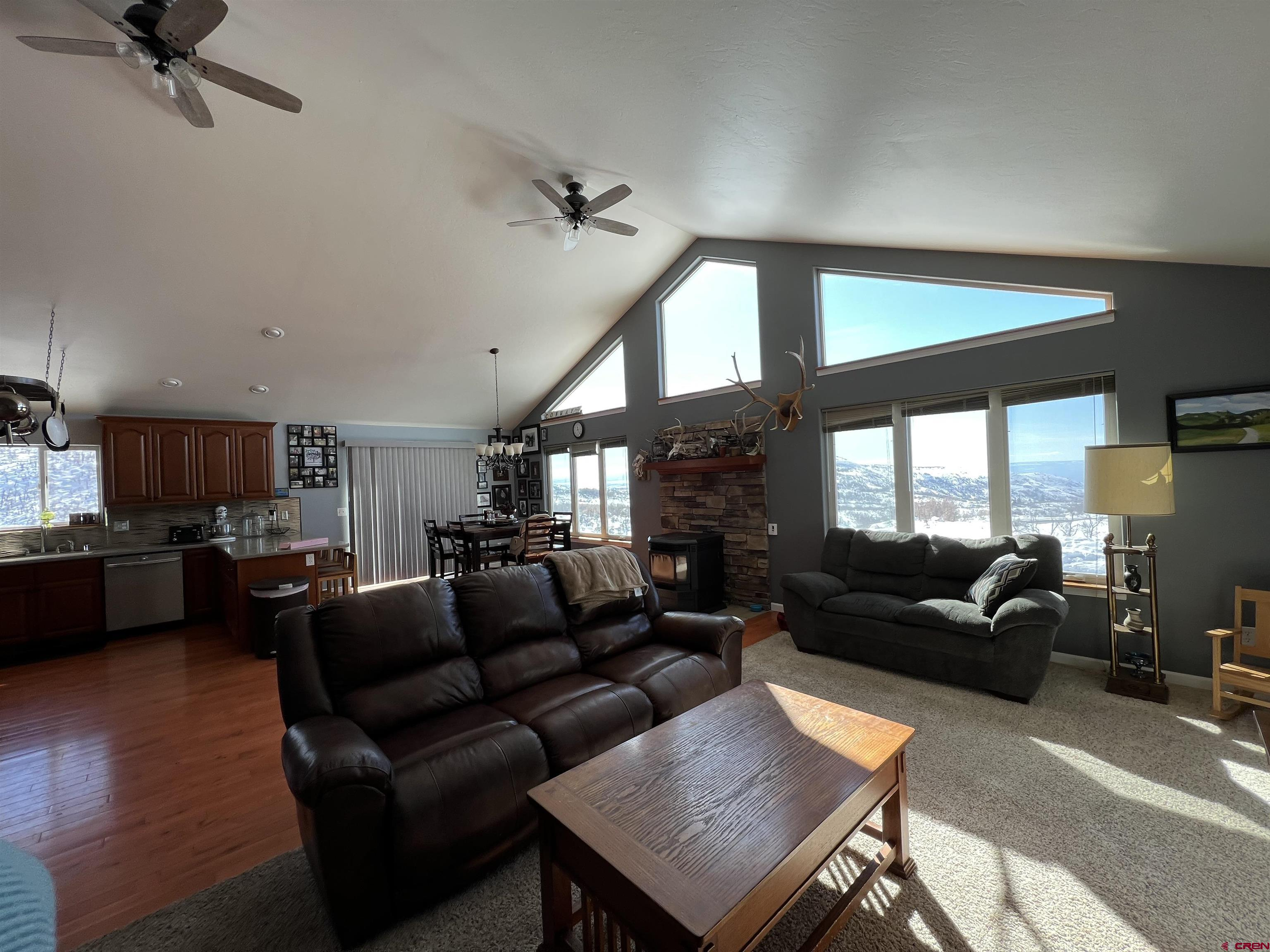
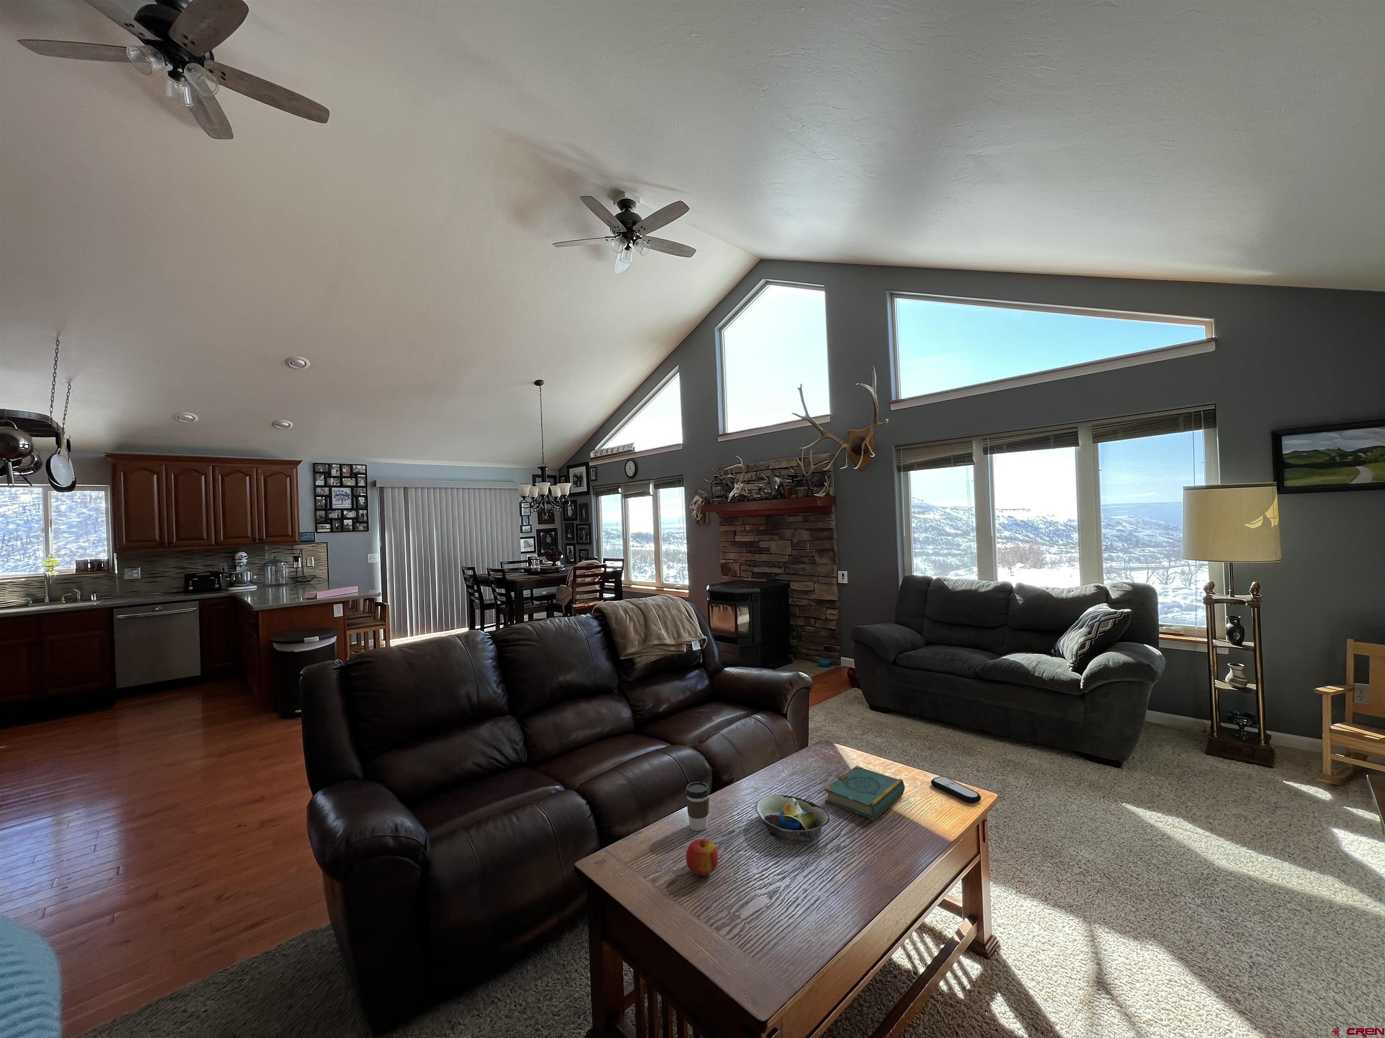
+ book (865, 790)
+ decorative bowl (798, 814)
+ remote control (955, 789)
+ coffee cup (698, 806)
+ apple (702, 856)
